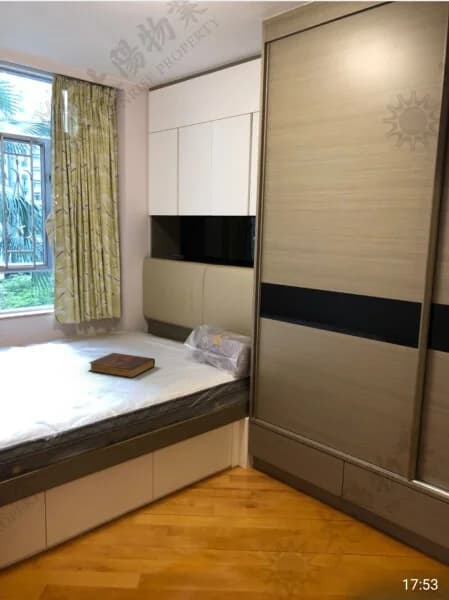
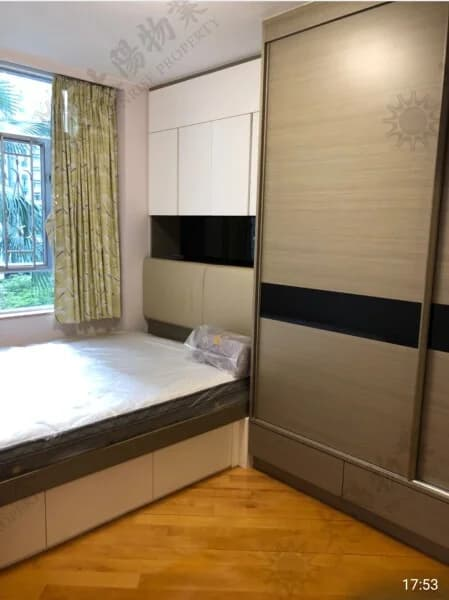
- book (122, 364)
